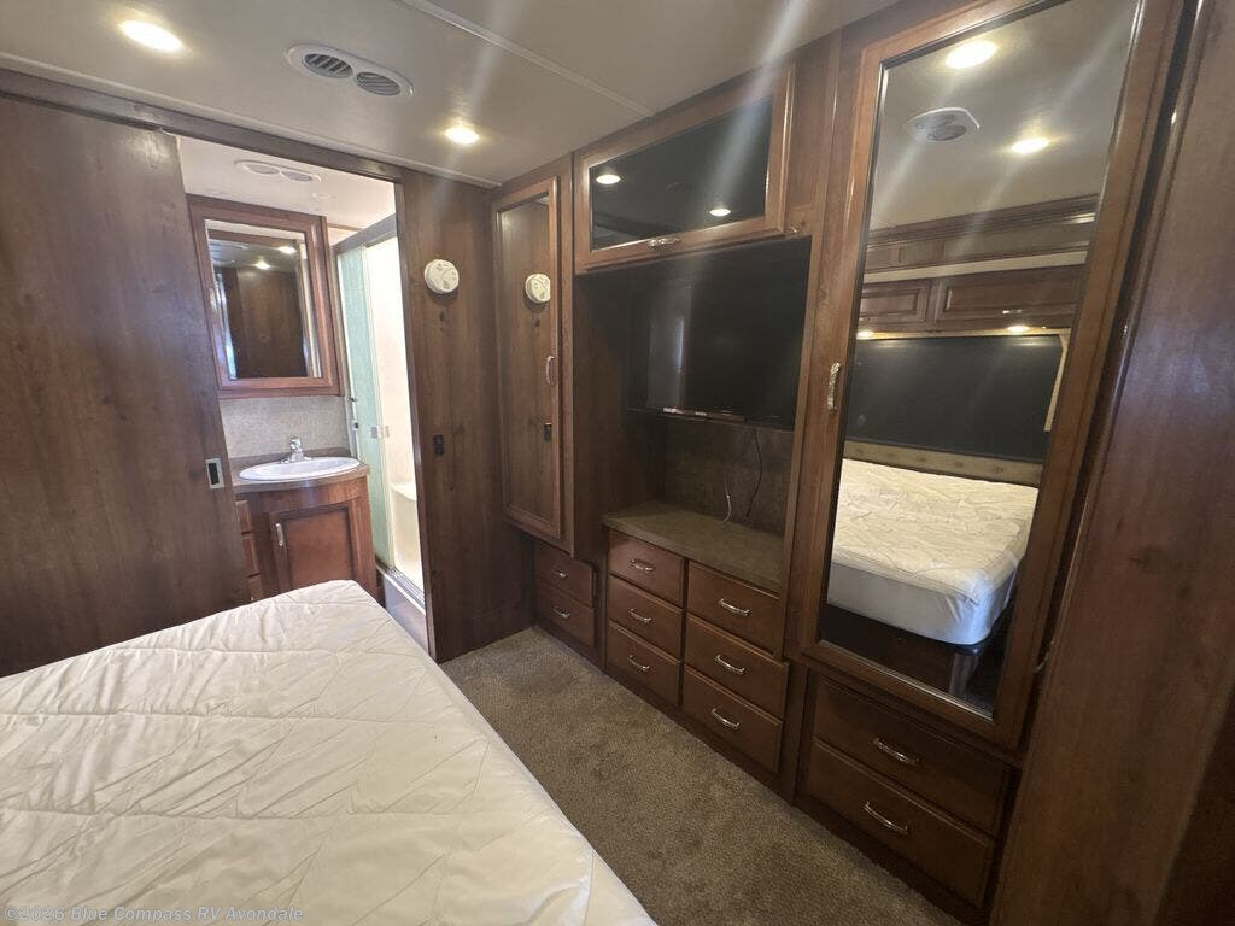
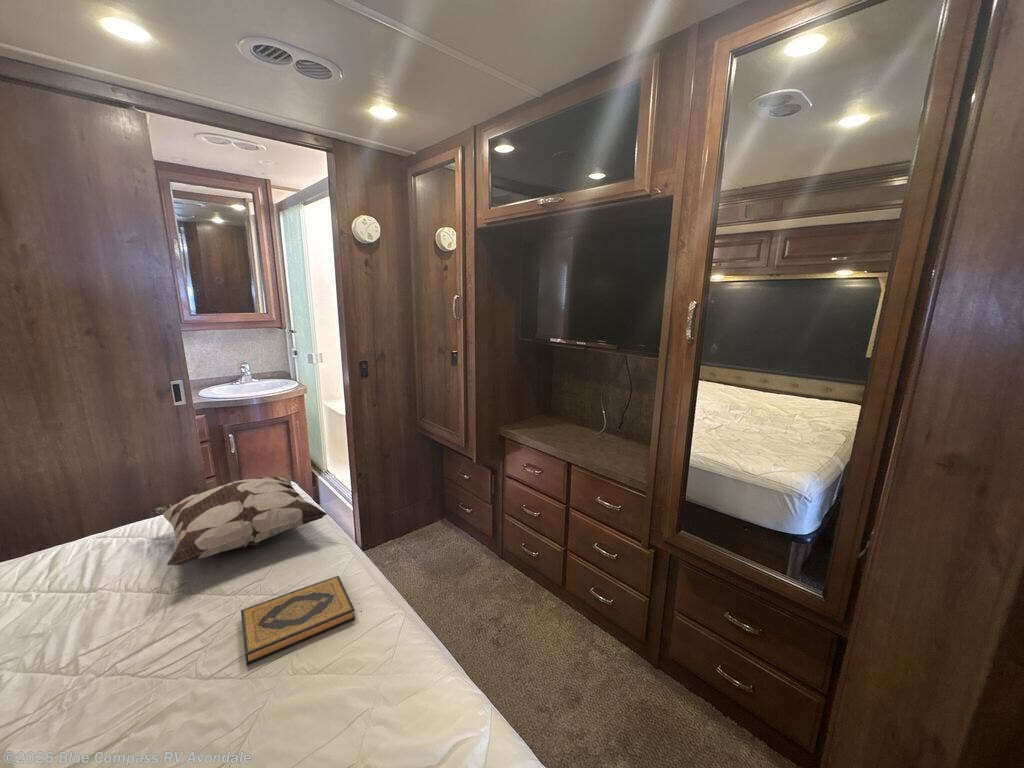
+ decorative pillow (238, 511)
+ hardback book (298, 614)
